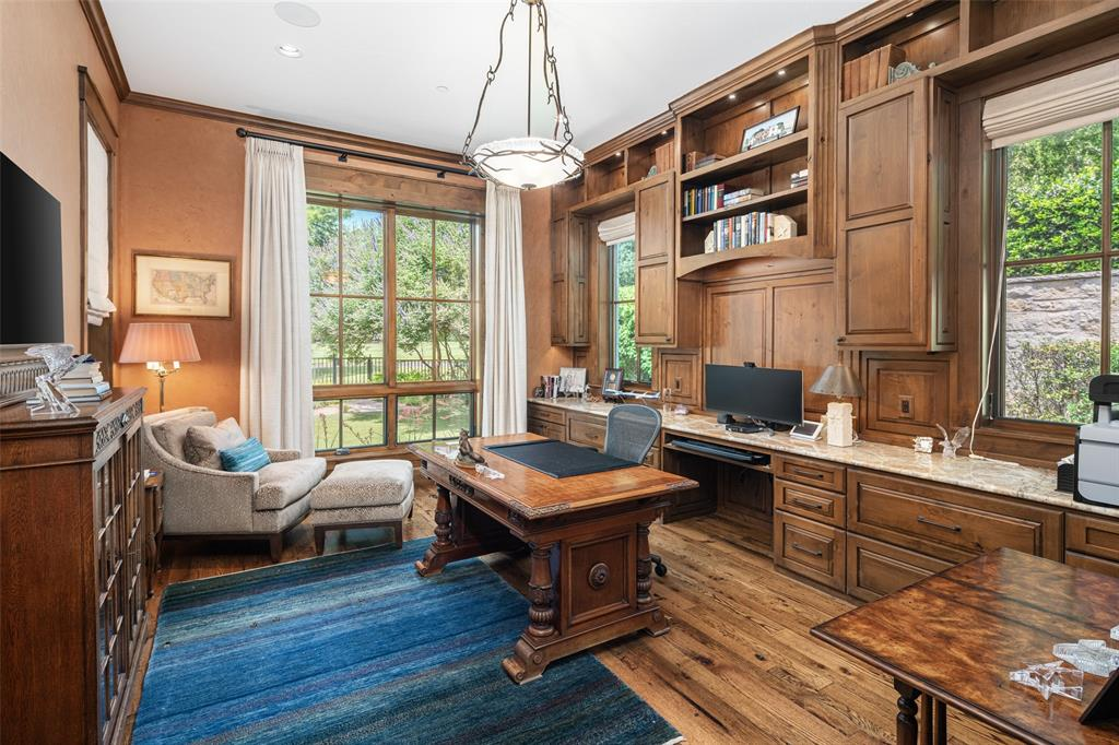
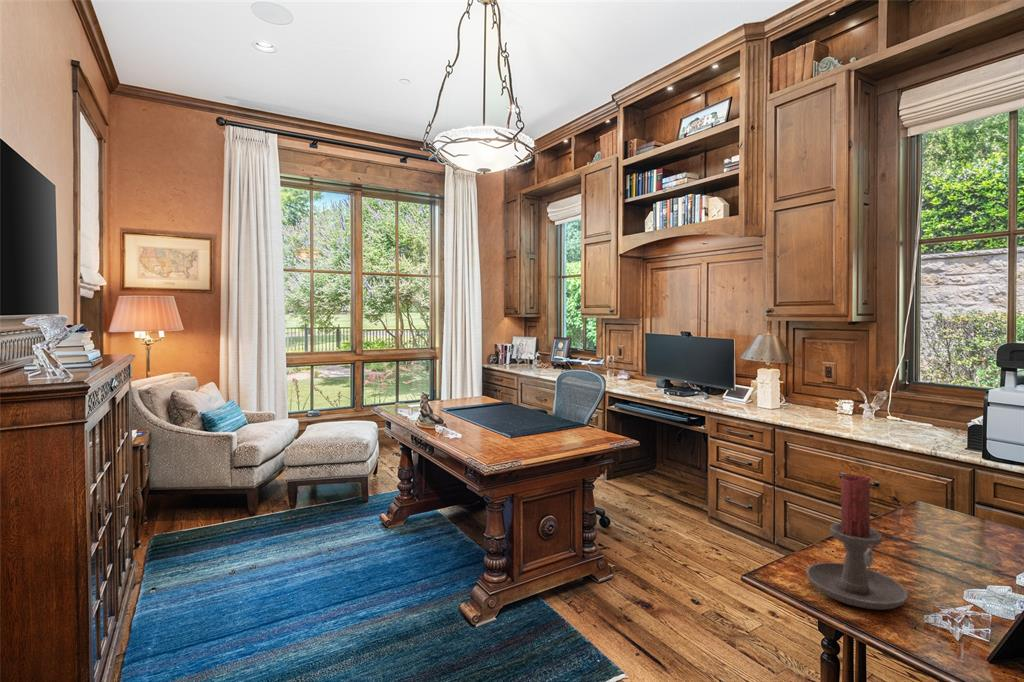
+ candle holder (858, 529)
